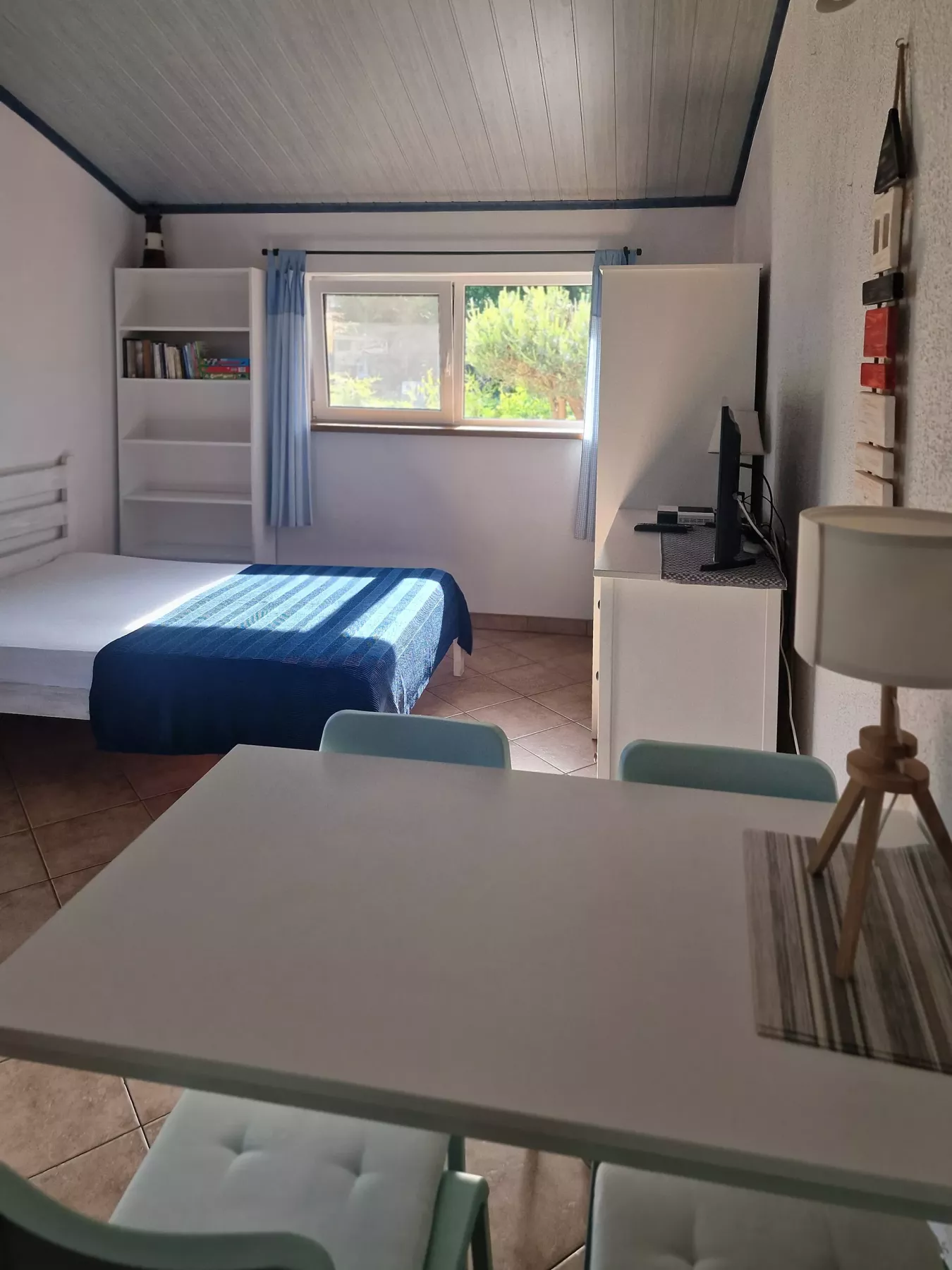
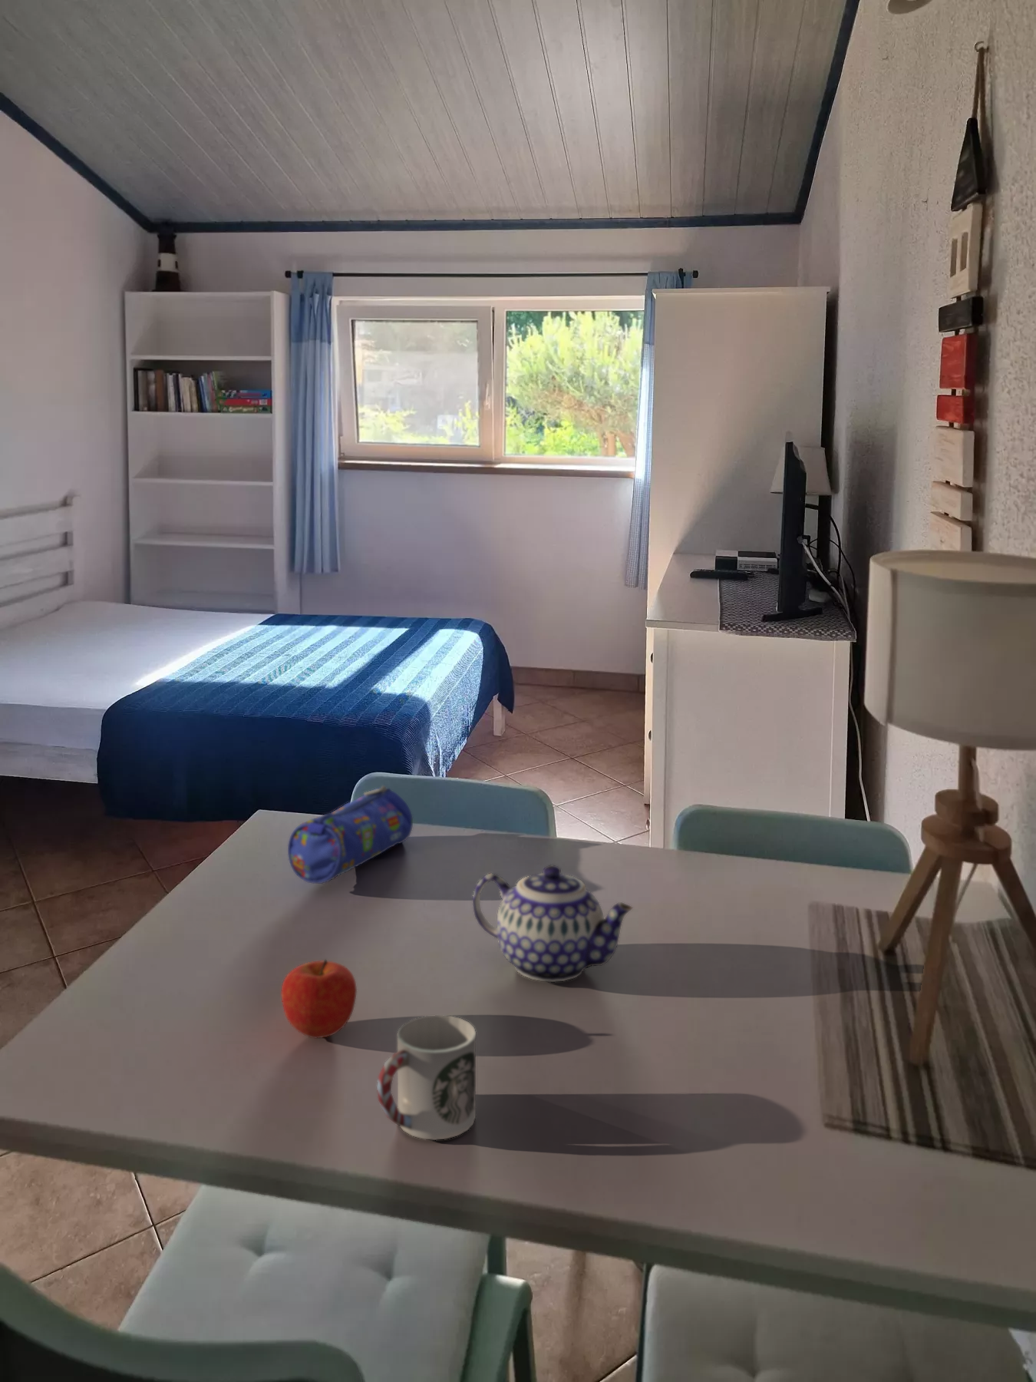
+ pencil case (354, 830)
+ fruit (319, 996)
+ teapot (550, 916)
+ cup (423, 1082)
